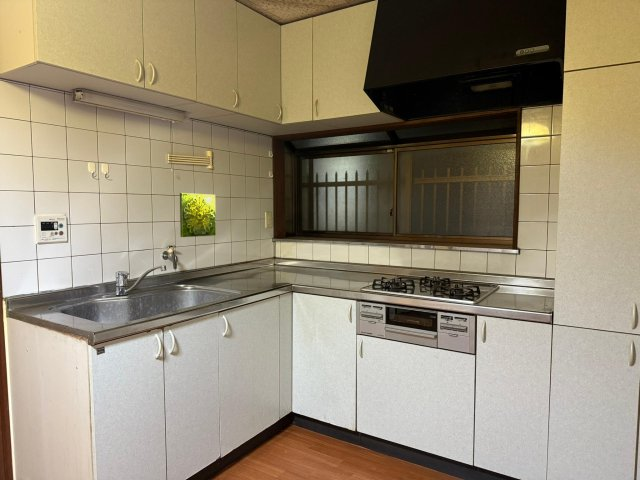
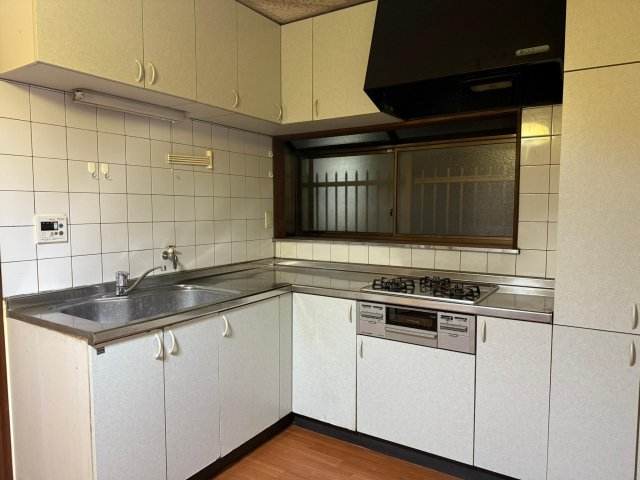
- decorative tile (198, 215)
